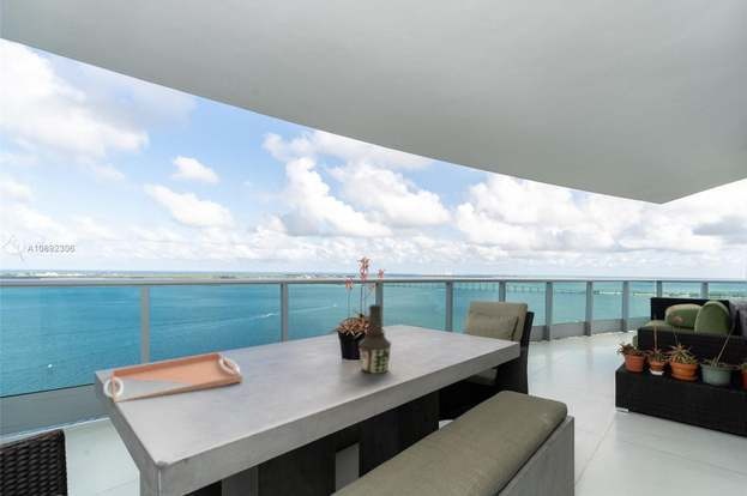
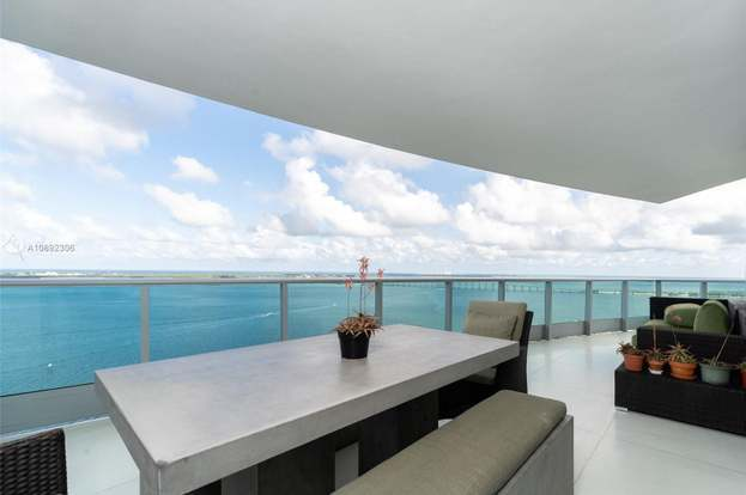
- bottle (374, 337)
- serving tray (175, 375)
